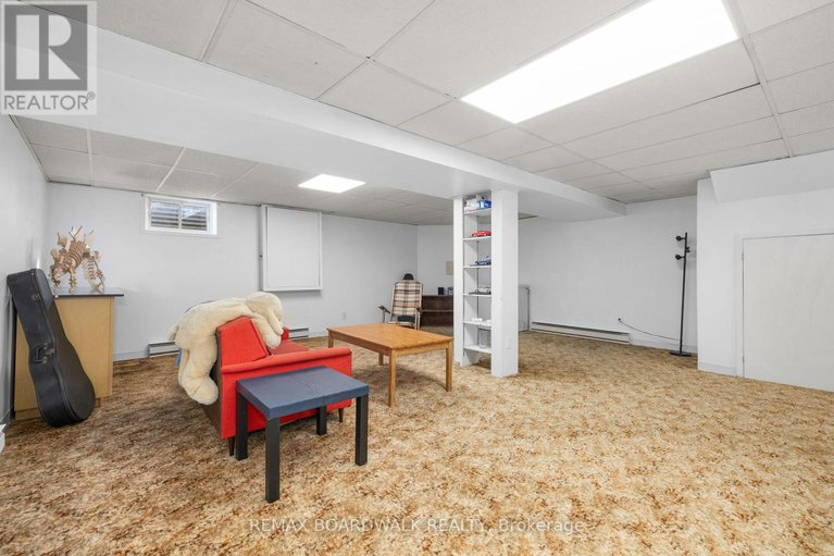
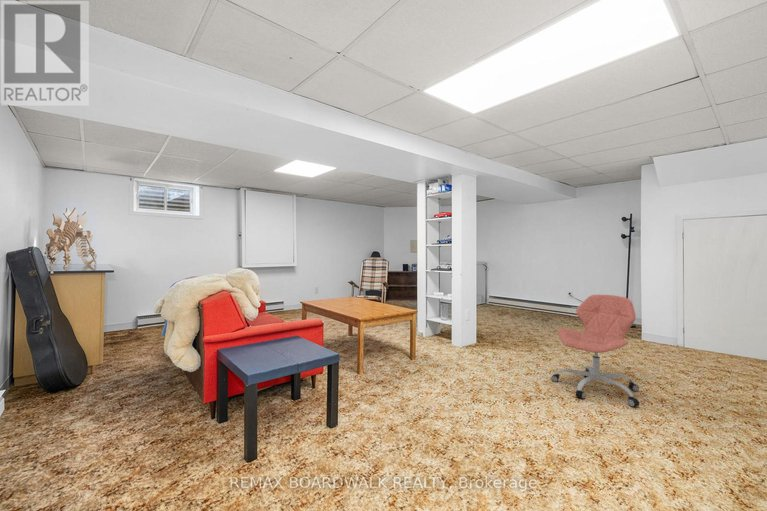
+ office chair (595, 343)
